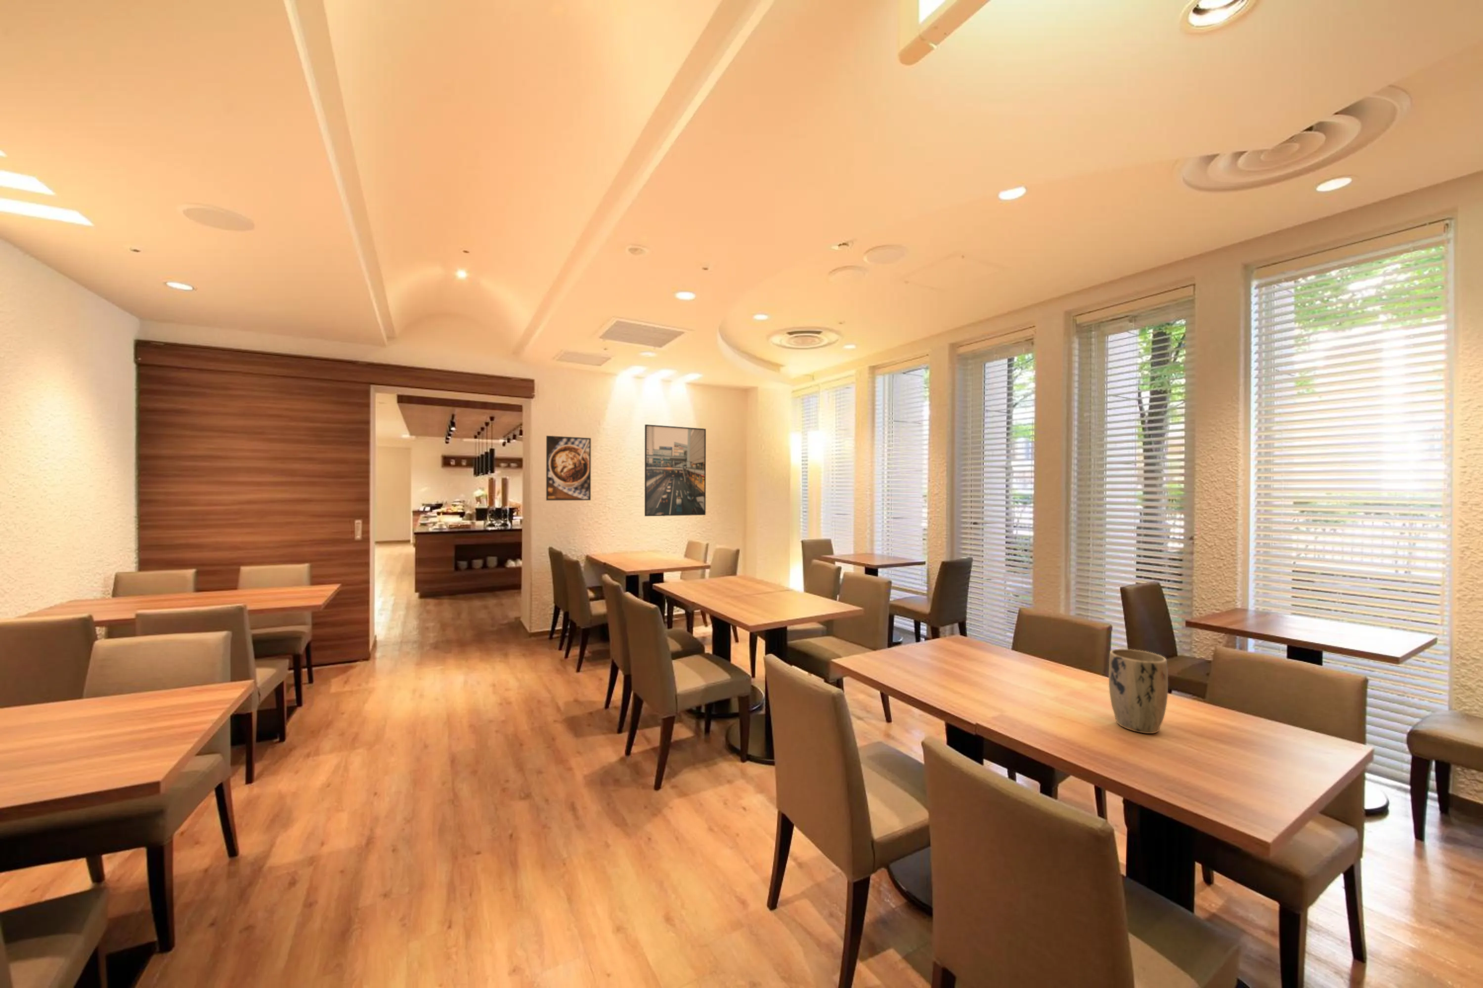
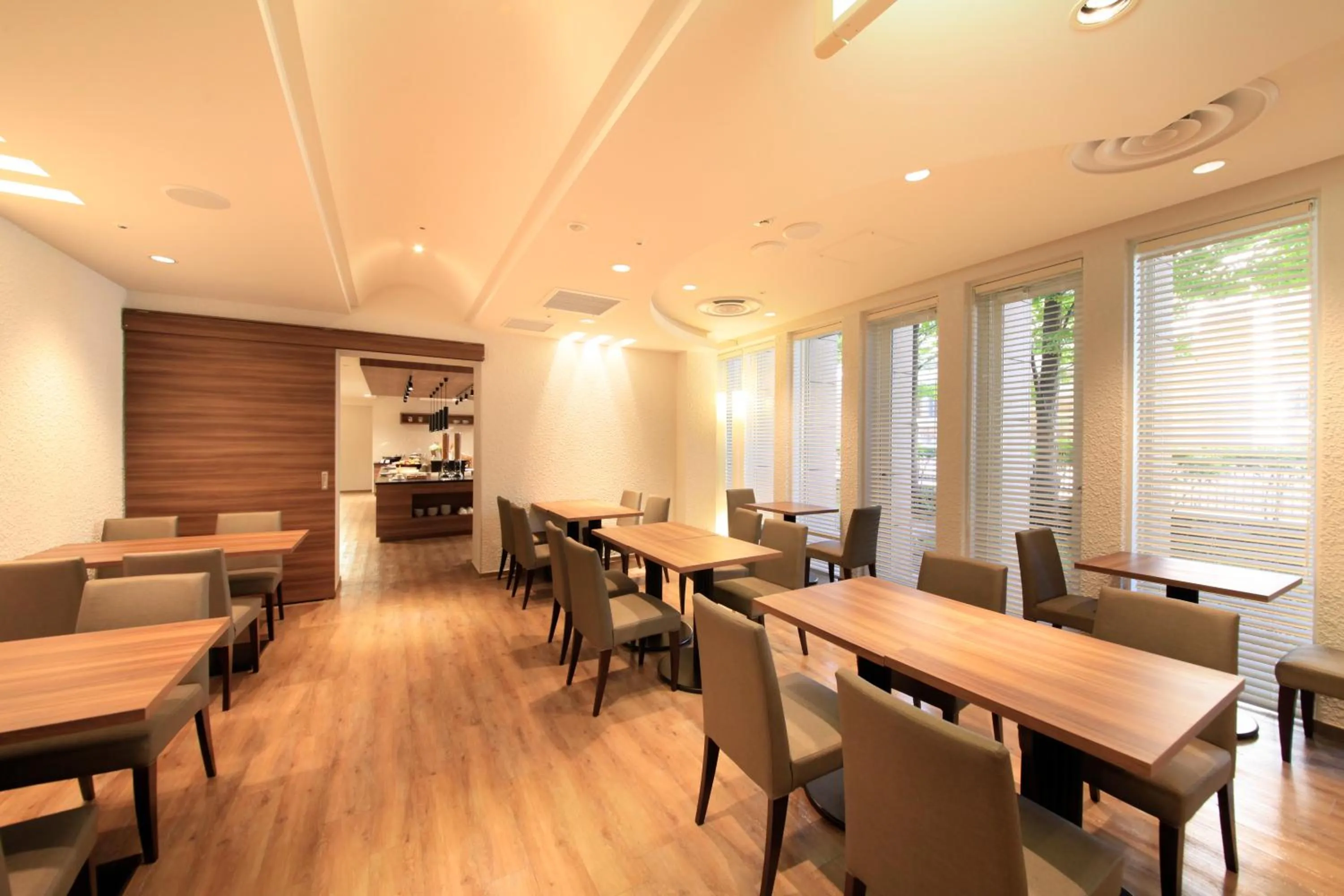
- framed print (675, 471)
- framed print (568, 469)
- plant pot (1137, 690)
